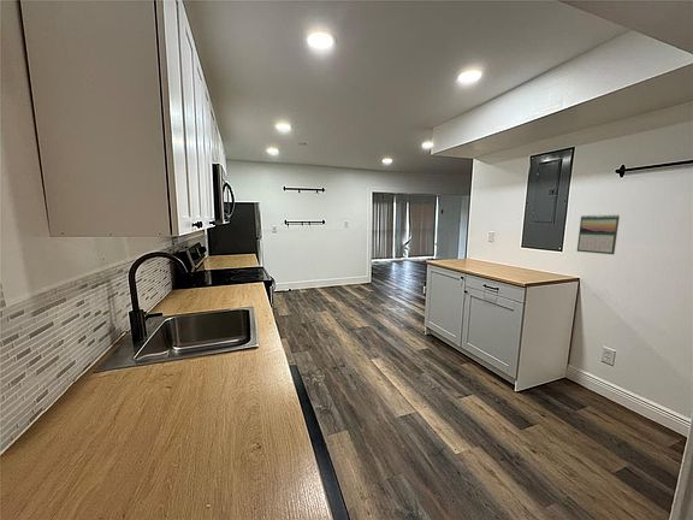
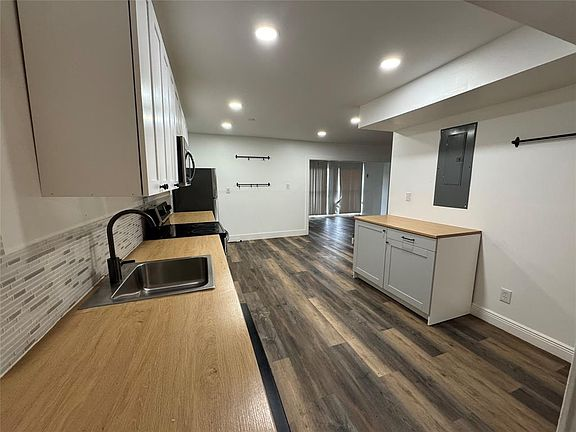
- calendar (597, 234)
